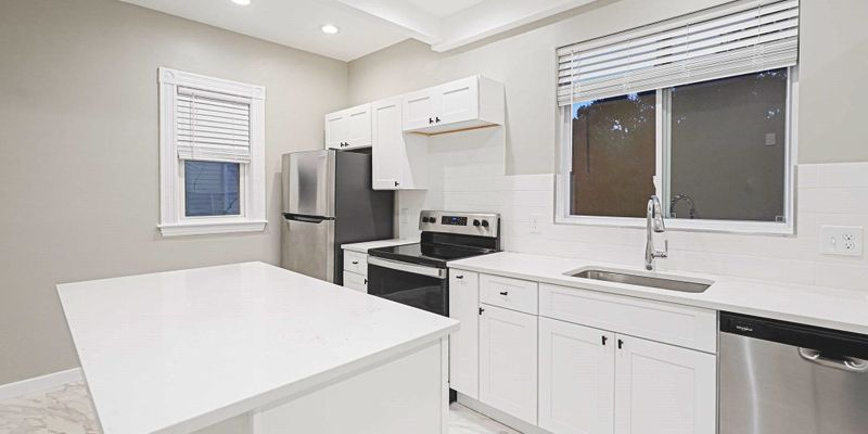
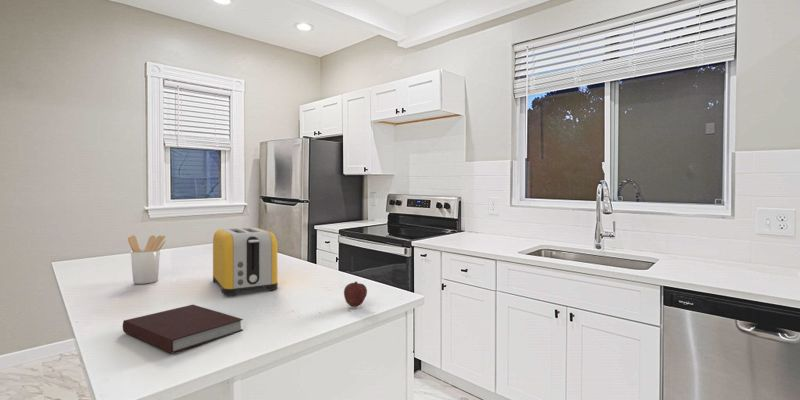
+ toaster (244, 257)
+ utensil holder (149, 257)
+ fruit (355, 294)
+ notebook (183, 325)
